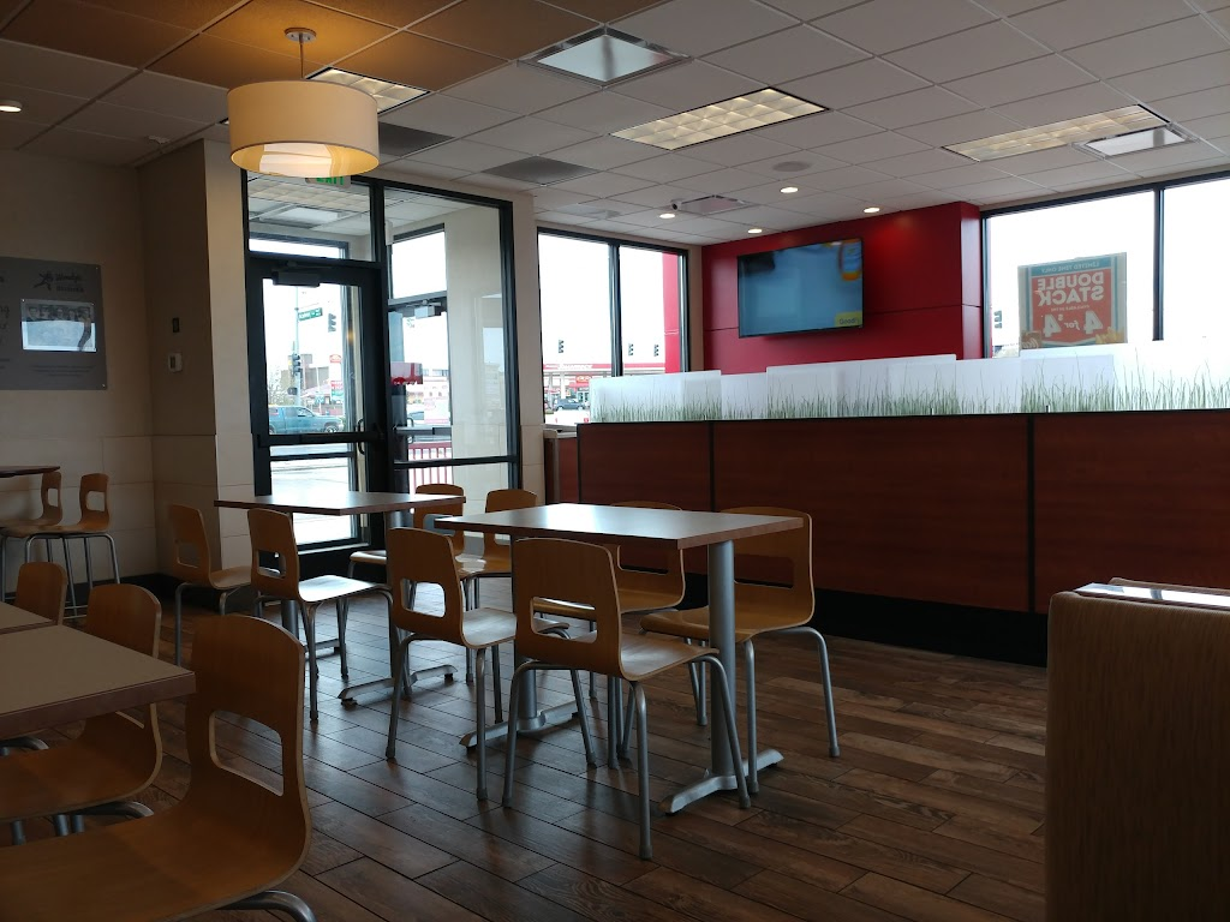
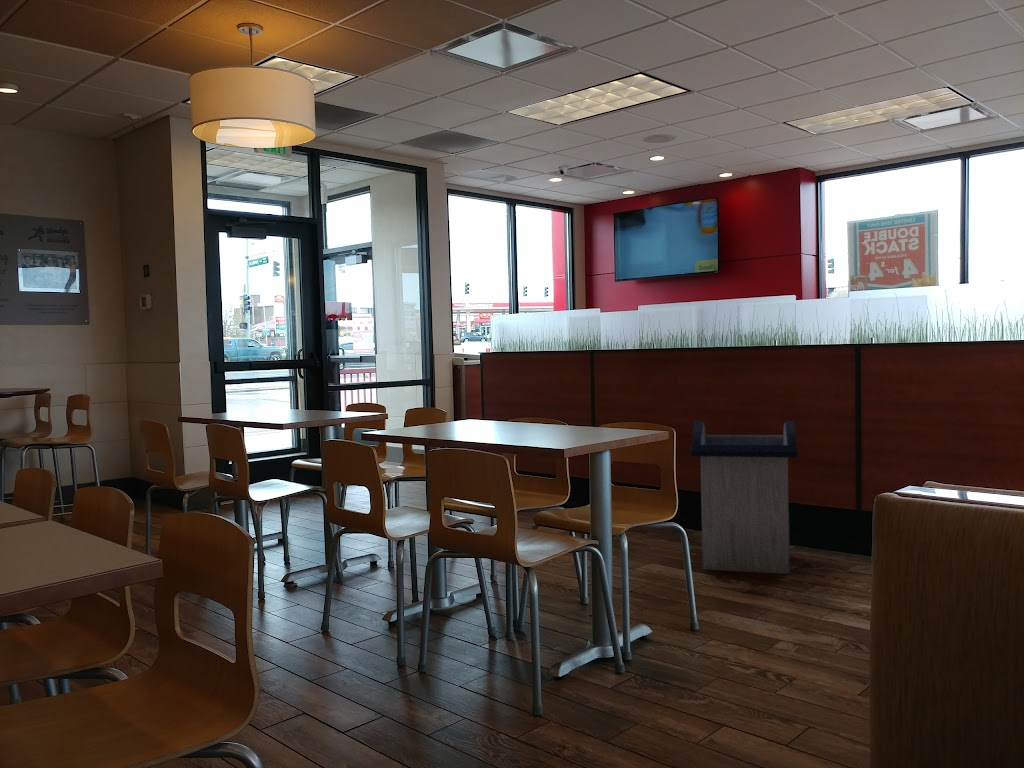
+ trash can (744, 491)
